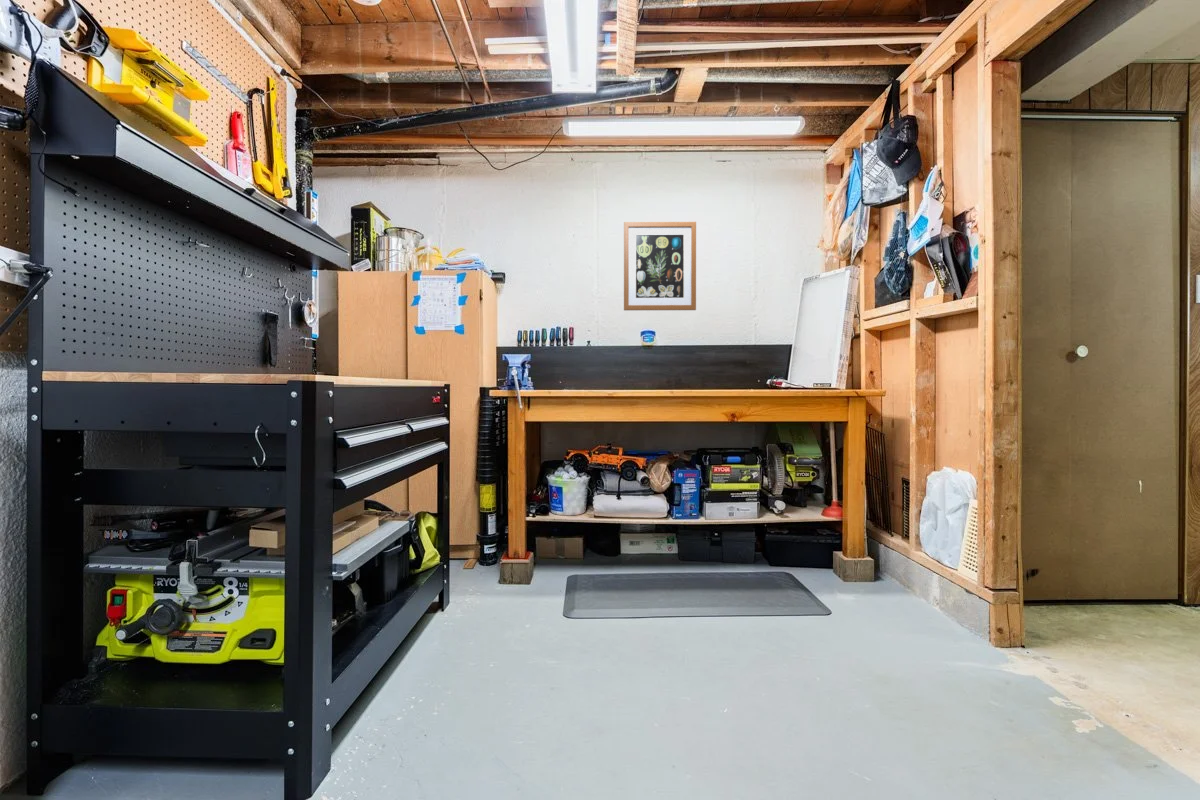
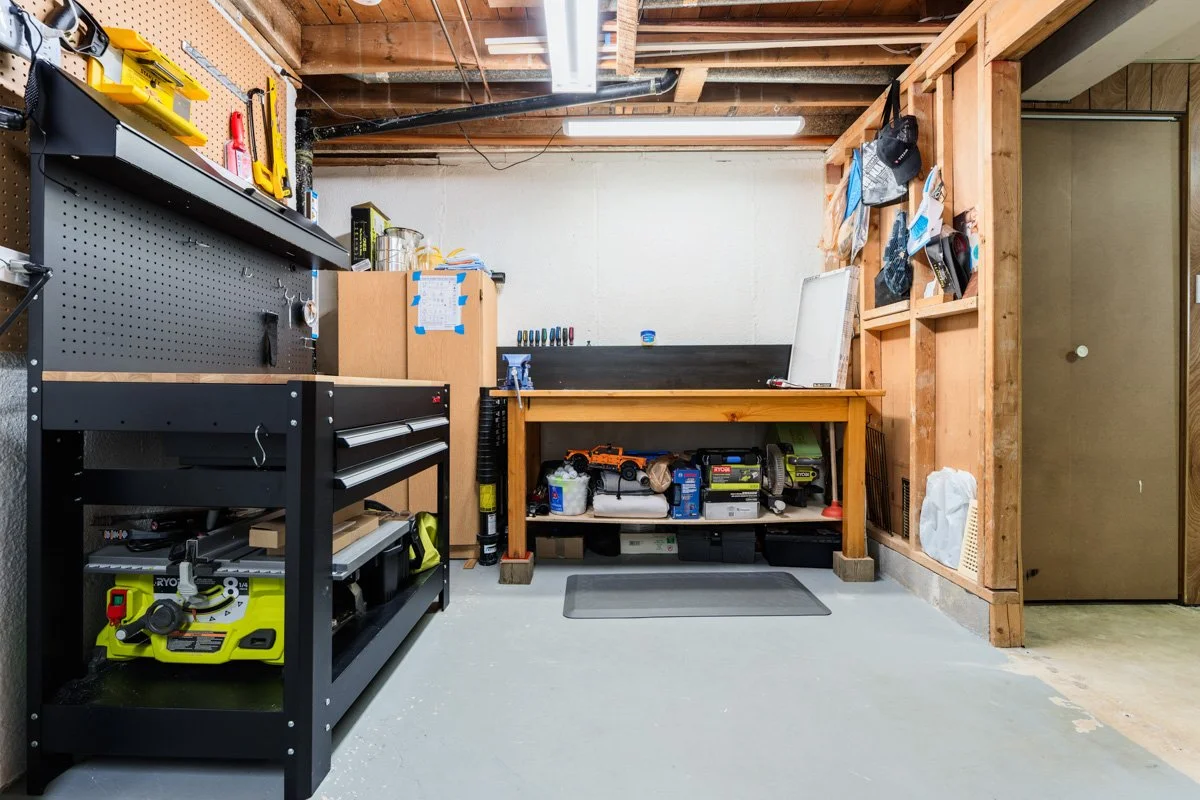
- wall art (659, 266)
